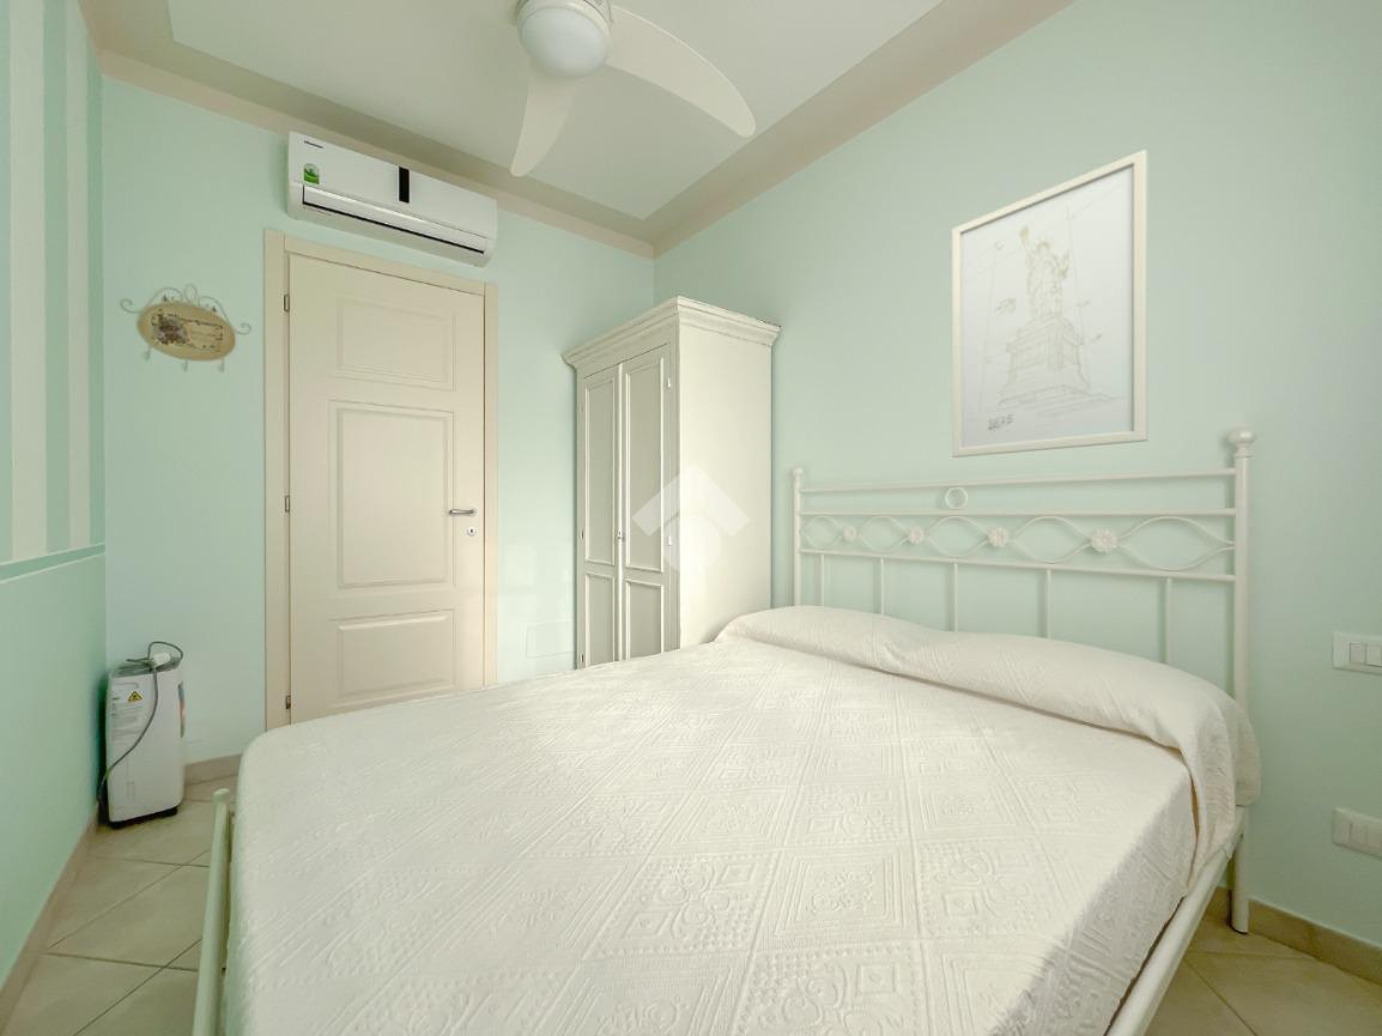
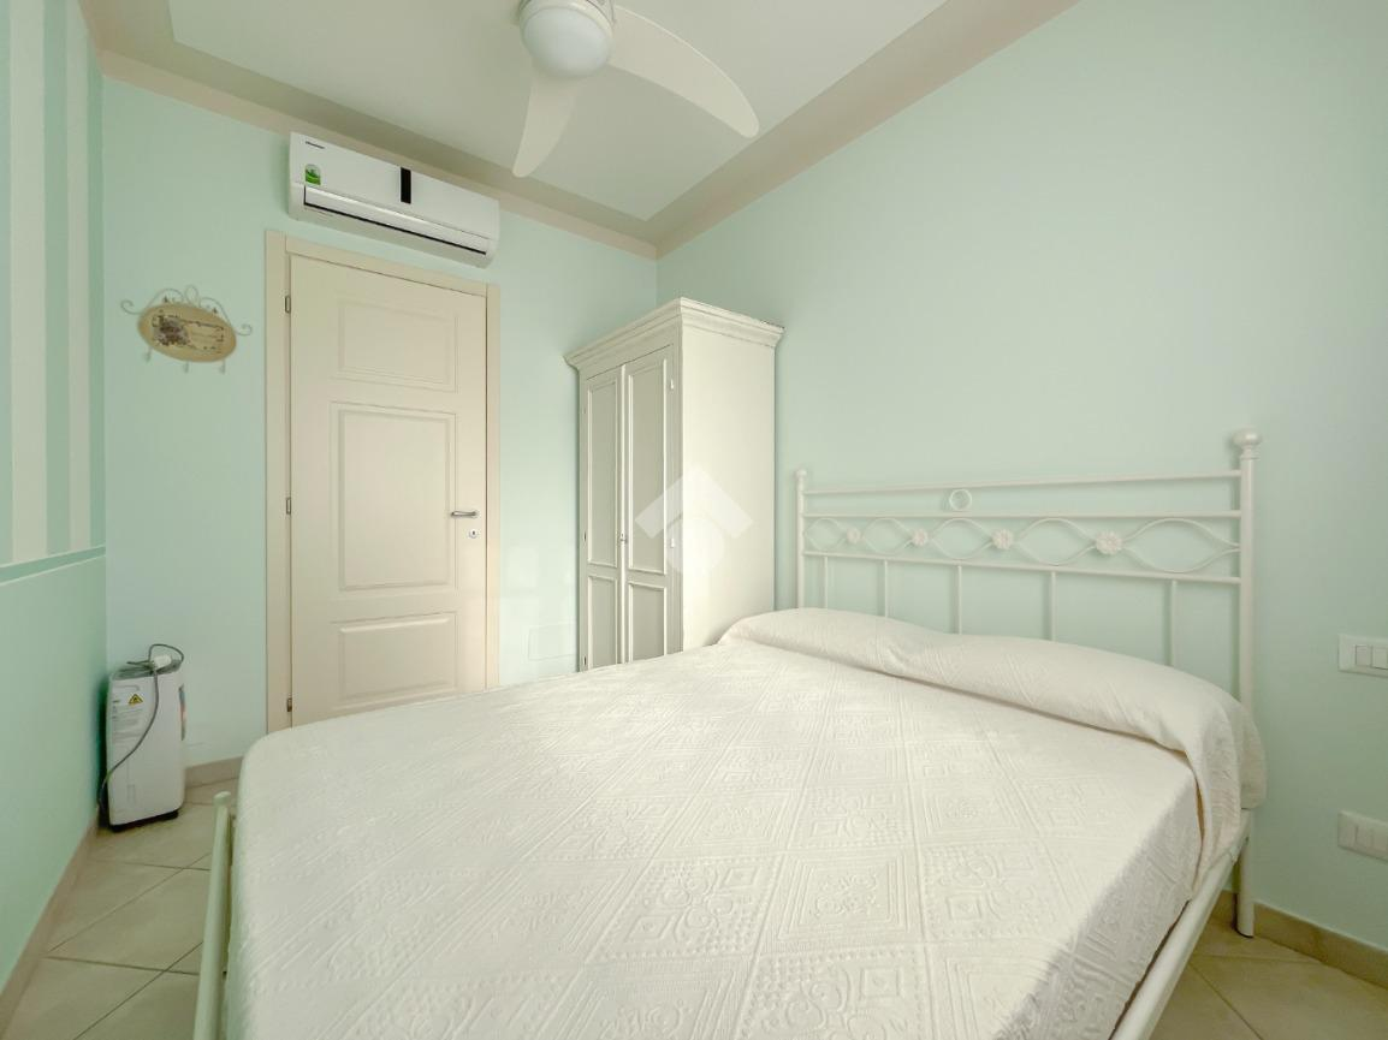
- wall art (1038, 322)
